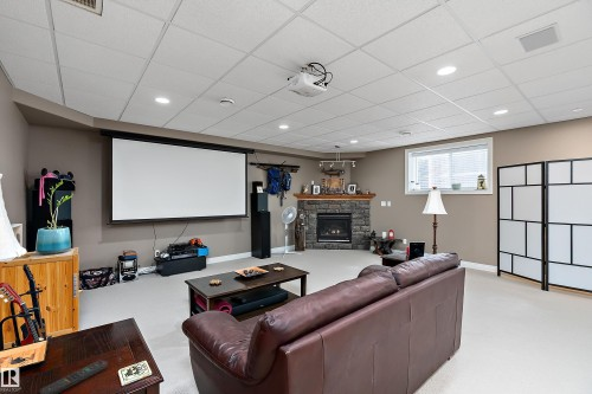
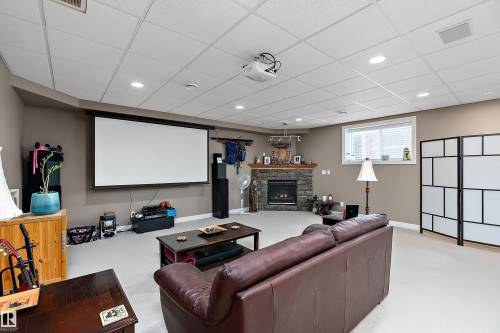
- remote control (76, 376)
